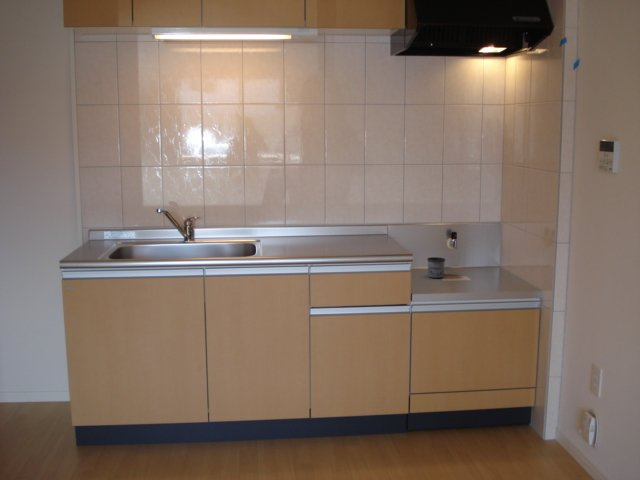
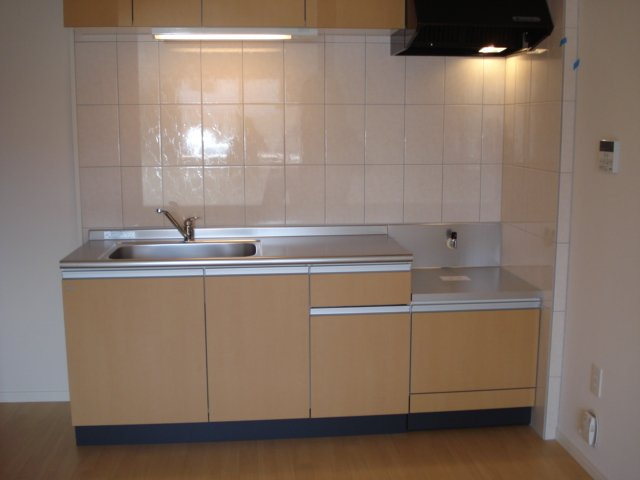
- mug (436, 267)
